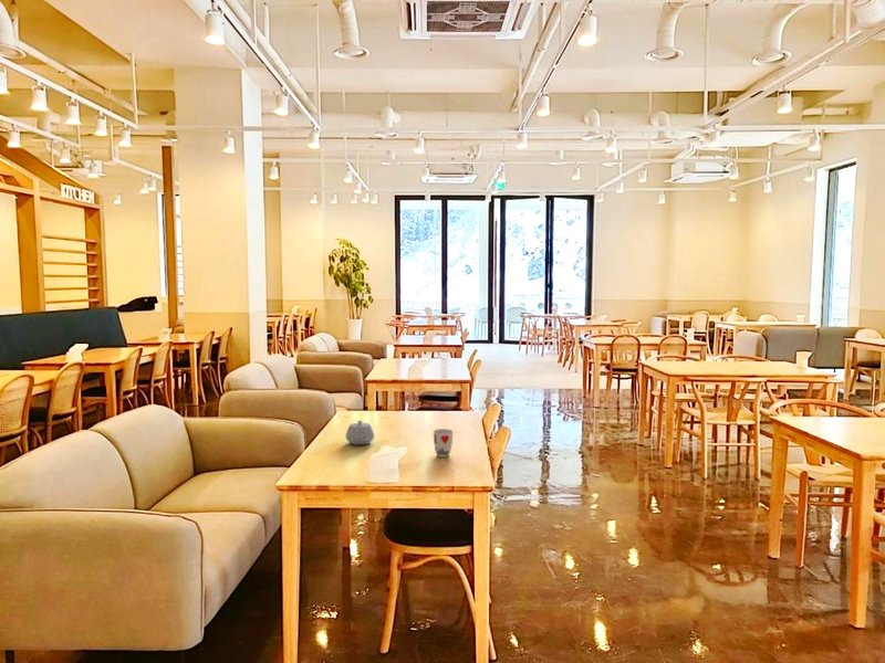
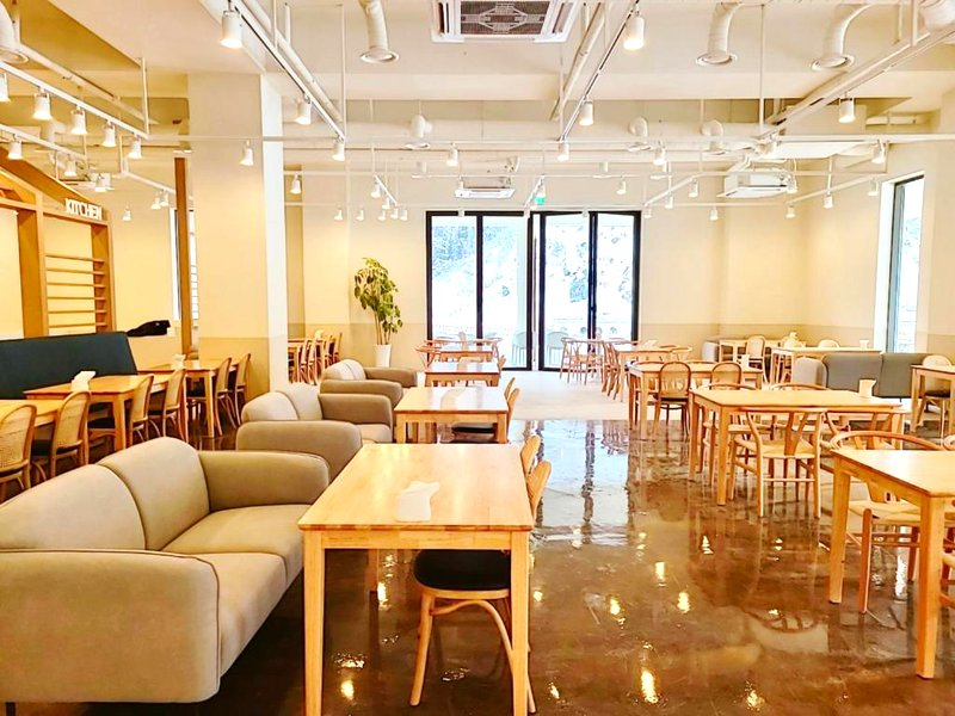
- teapot (360, 431)
- cup (442, 443)
